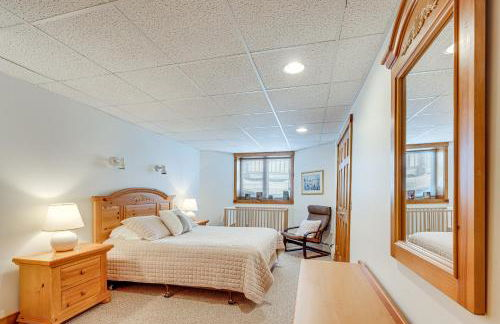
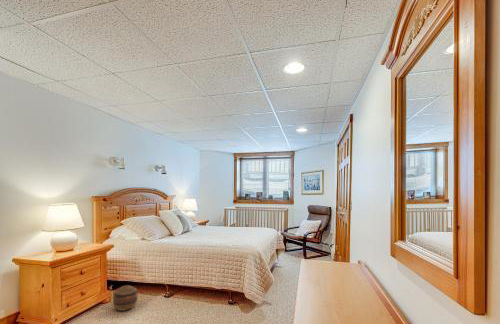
+ basket (125, 296)
